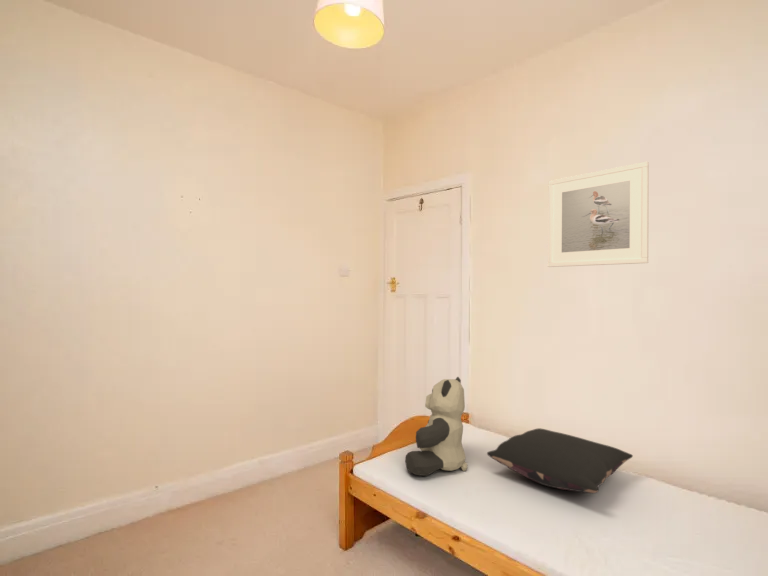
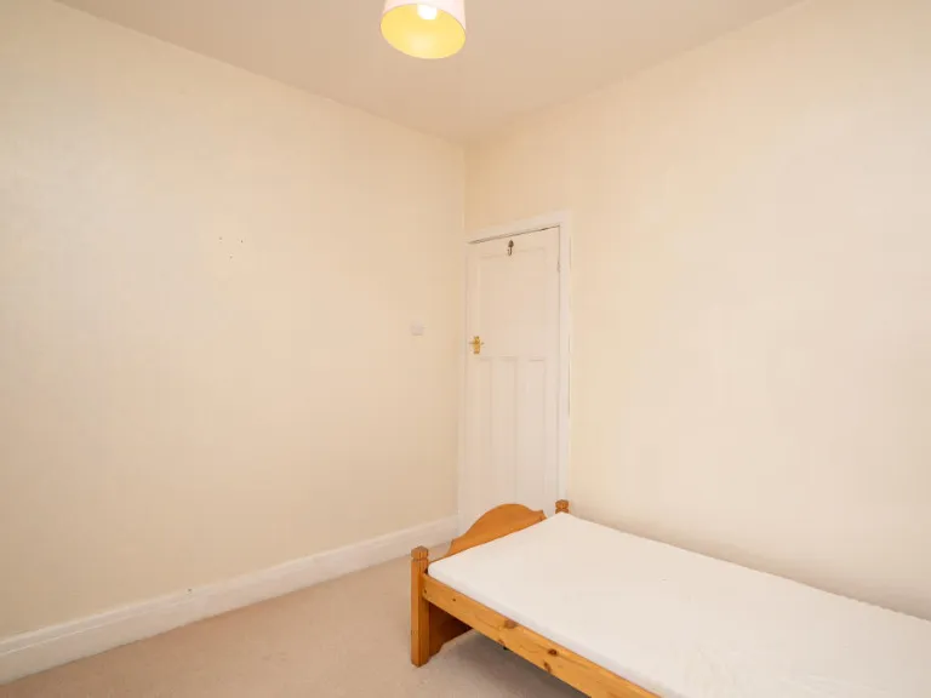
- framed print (594, 218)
- teddy bear (438, 420)
- pillow (560, 456)
